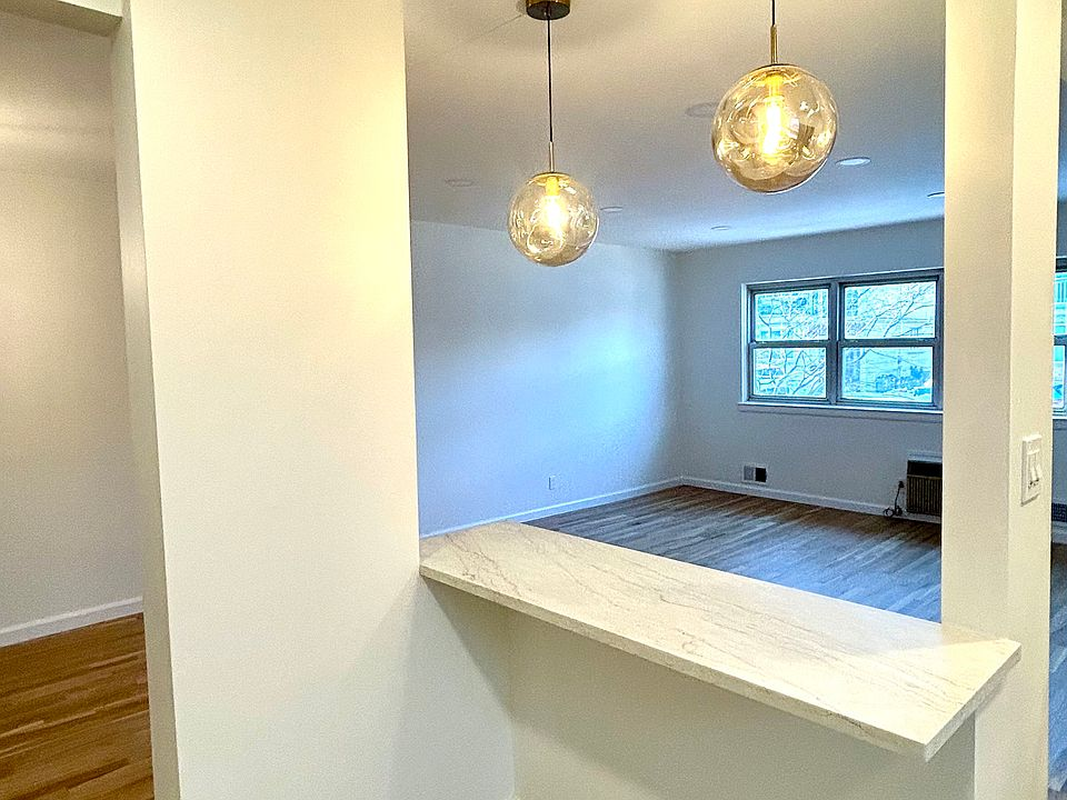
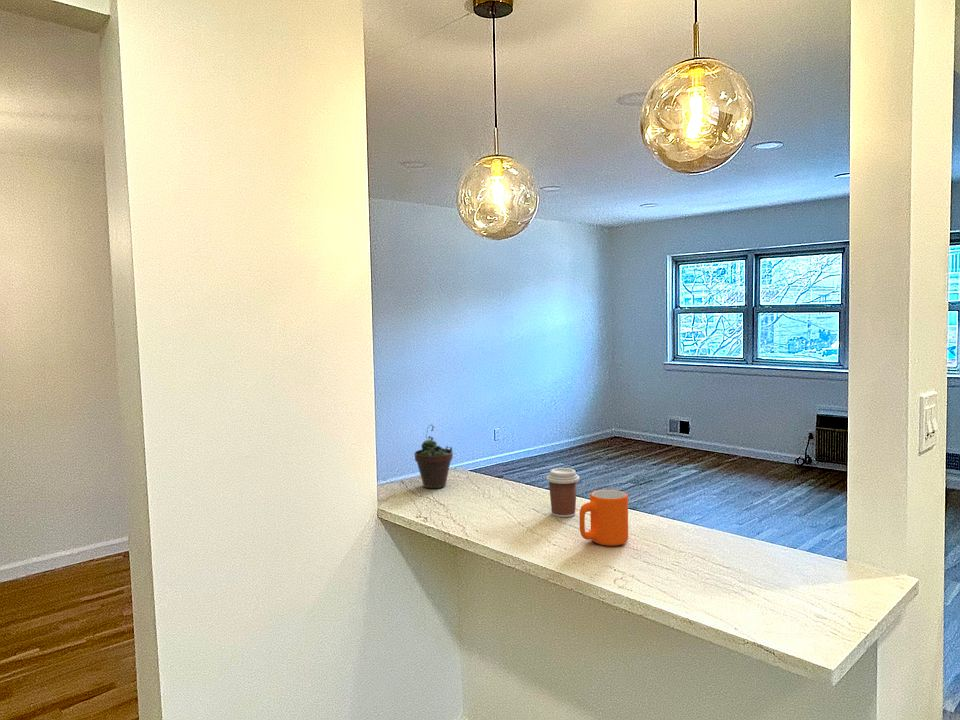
+ mug (606, 519)
+ succulent plant (433, 455)
+ coffee cup (563, 492)
